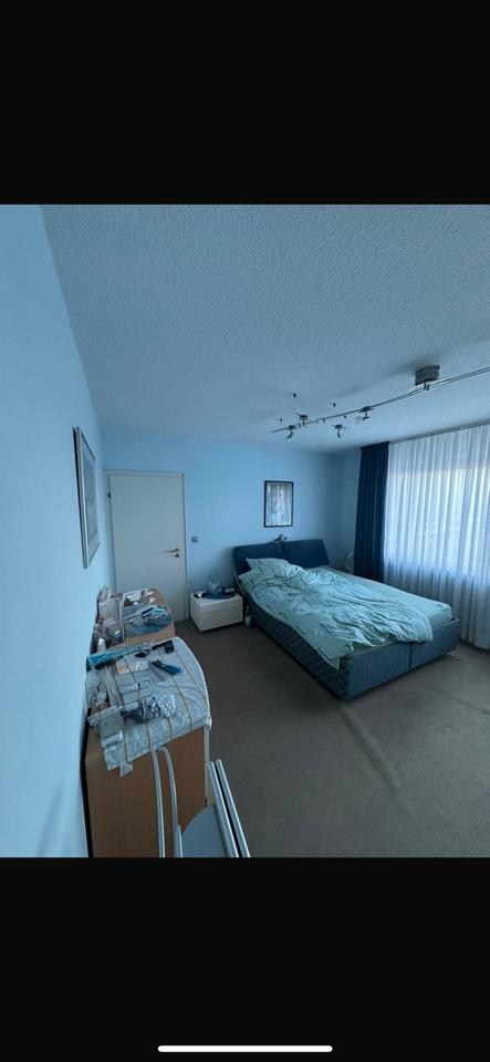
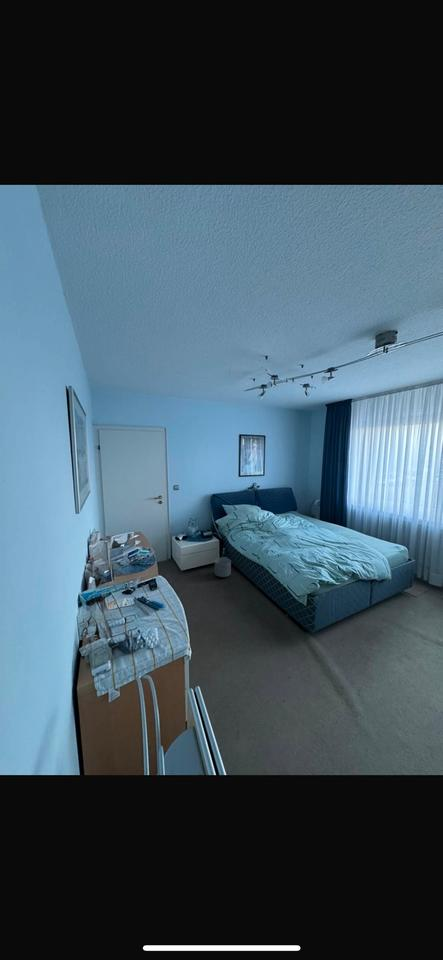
+ planter (222, 568)
